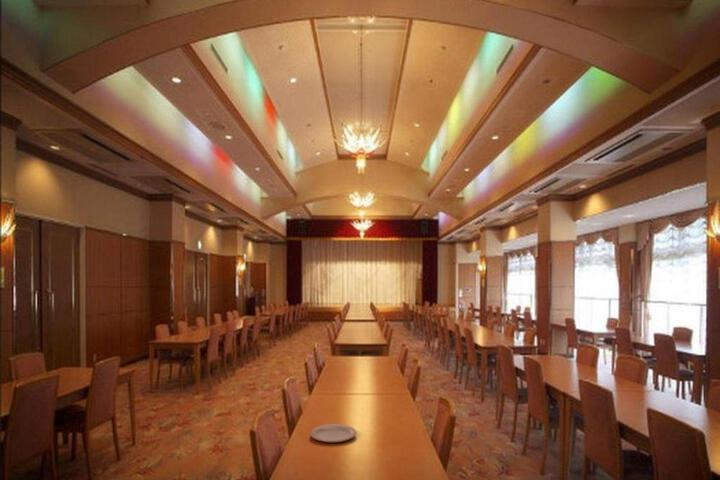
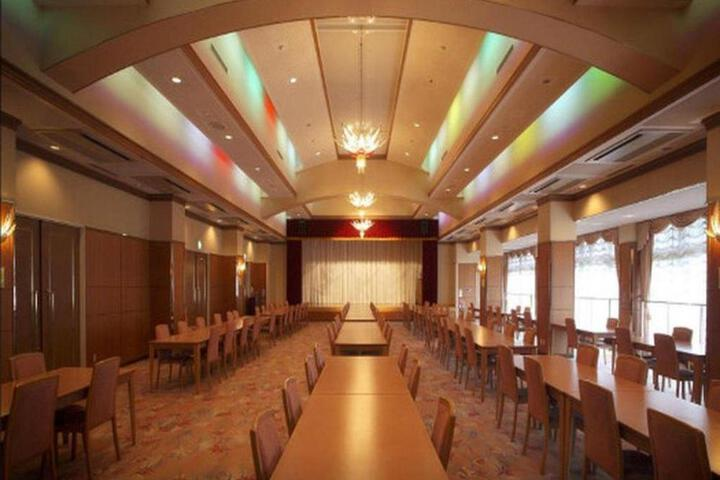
- plate (333, 434)
